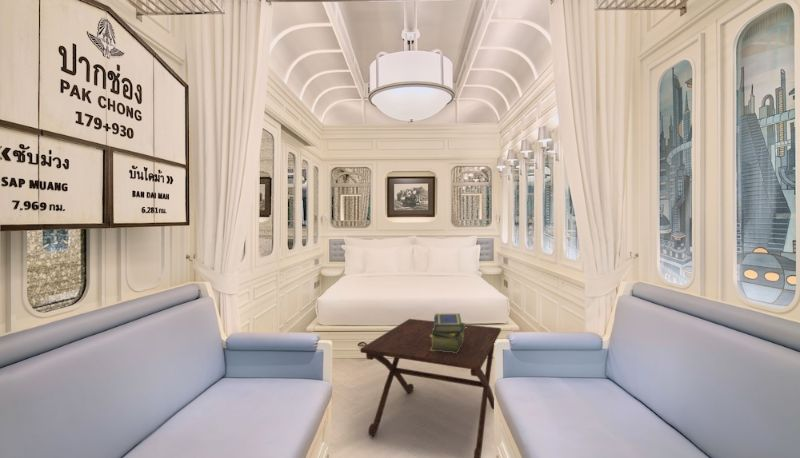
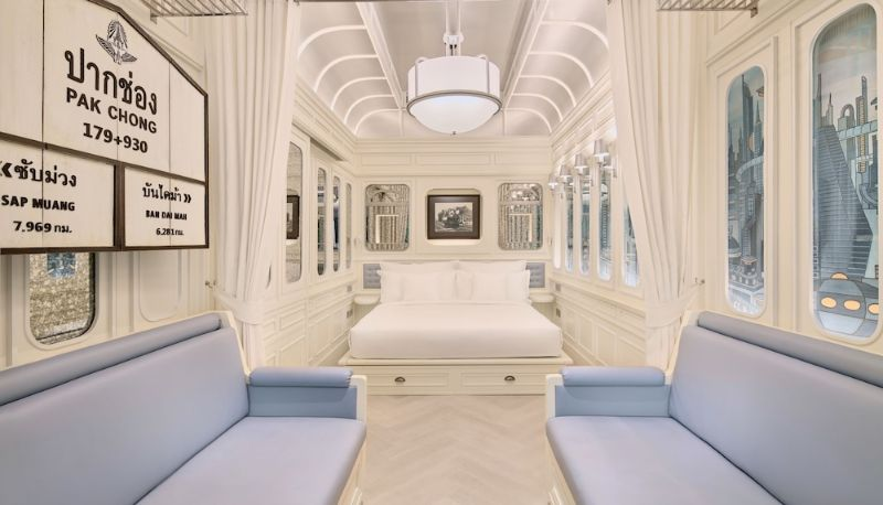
- stack of books (448, 331)
- side table (437, 378)
